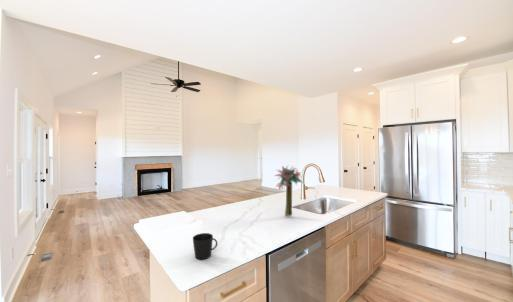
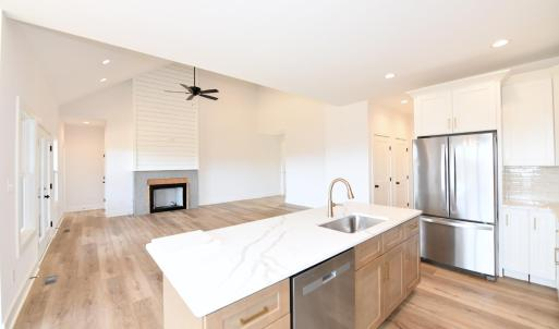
- flower bouquet (287, 191)
- cup (205, 245)
